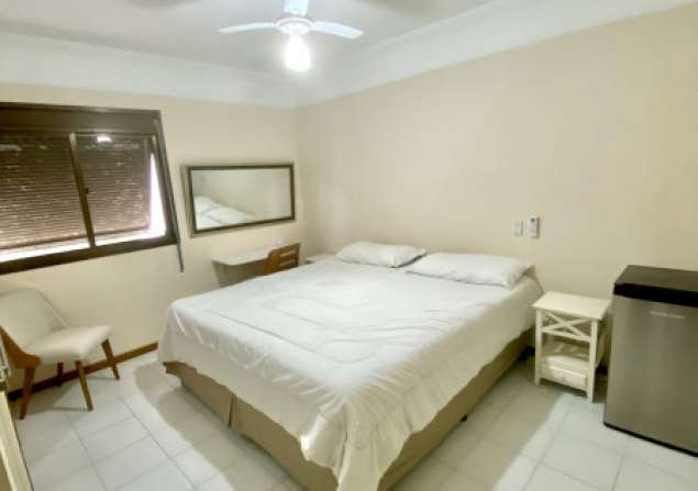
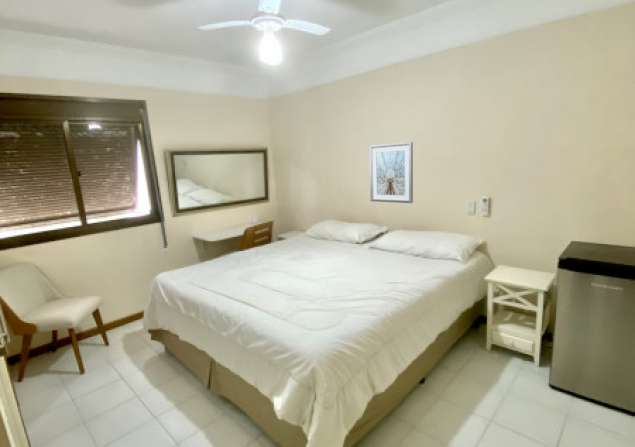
+ picture frame (390, 173)
